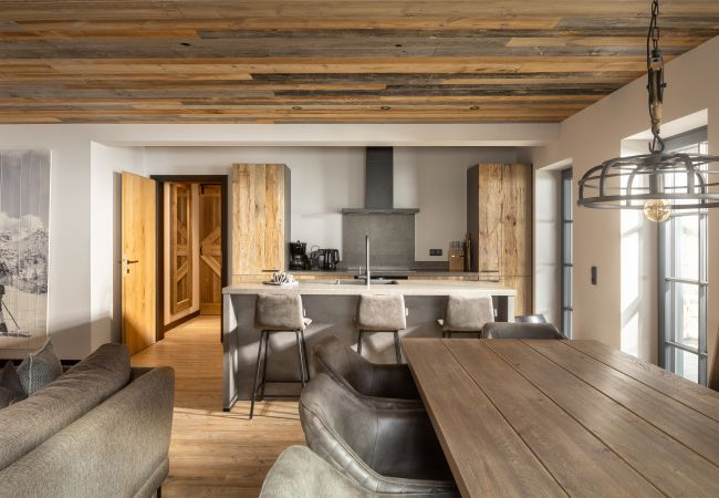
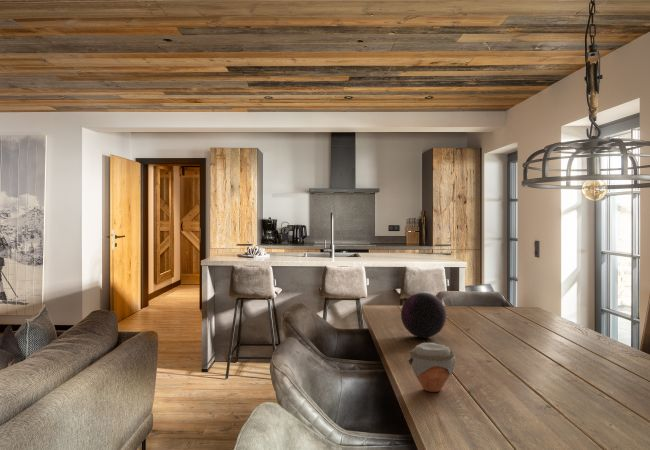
+ decorative orb (423, 314)
+ jar (432, 367)
